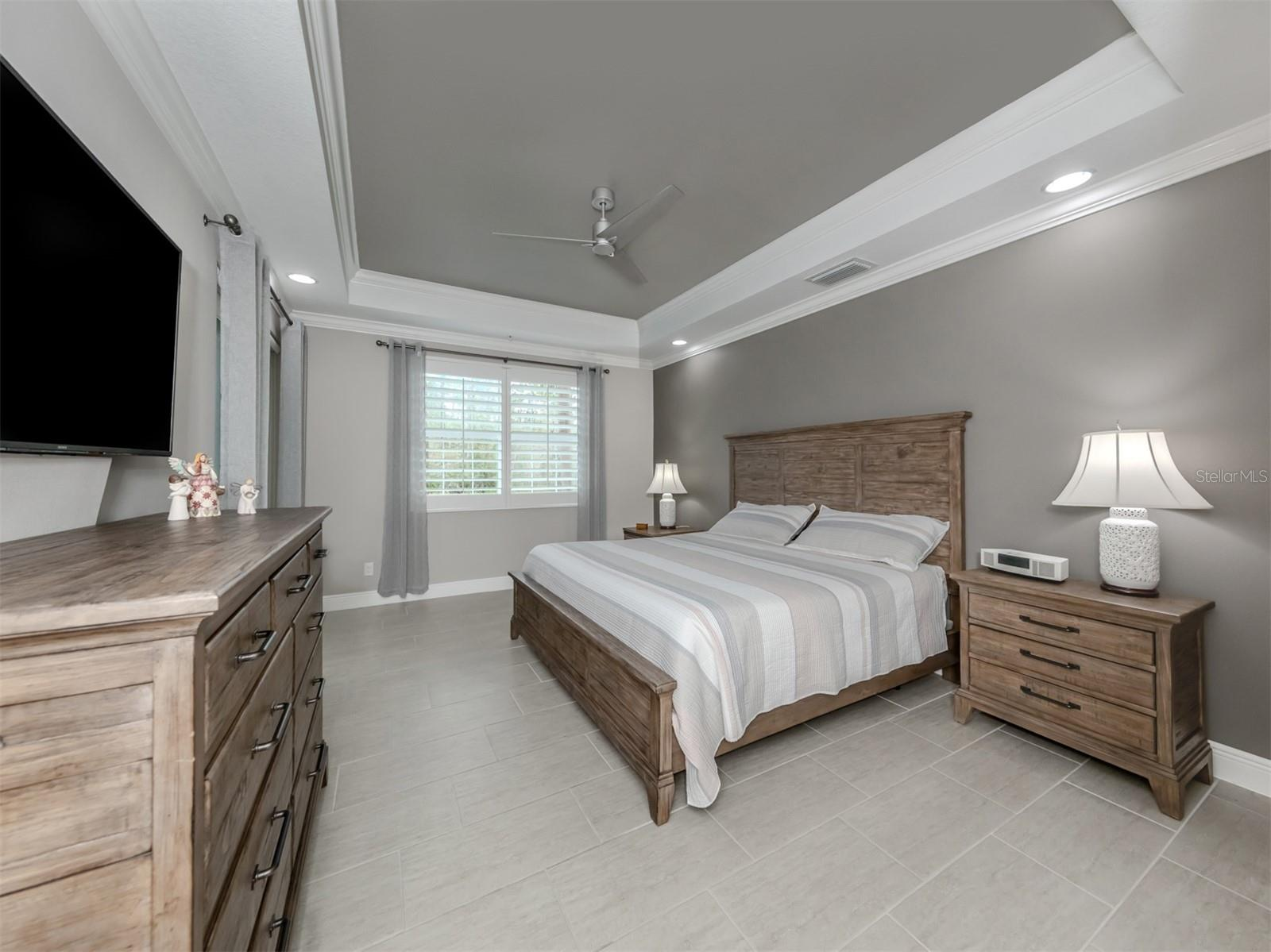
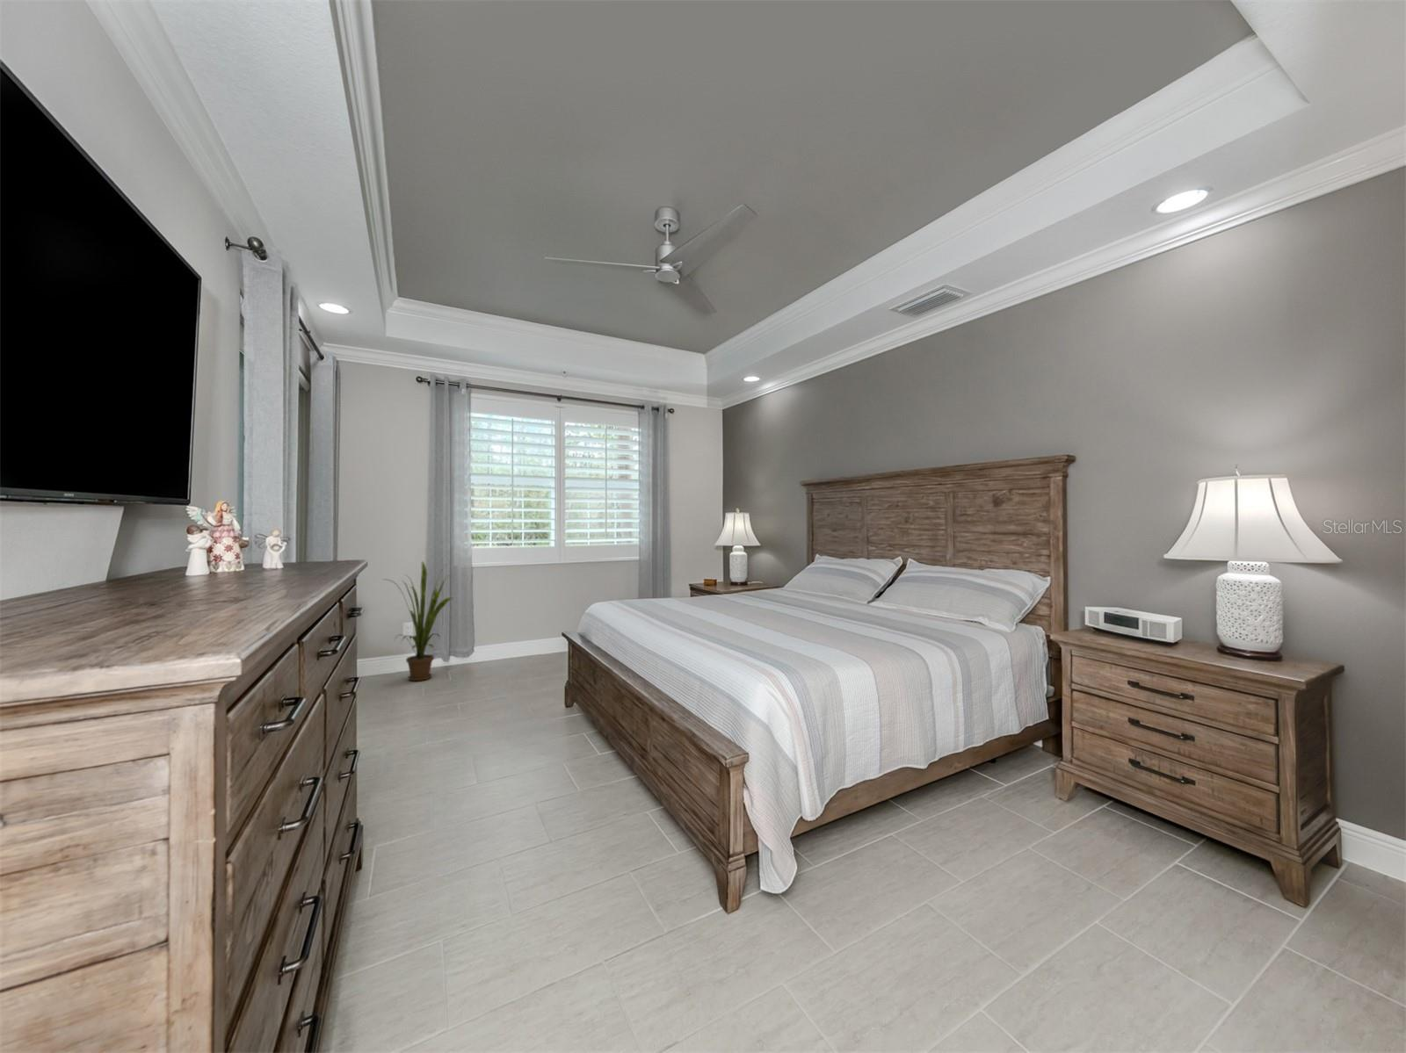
+ house plant (417, 619)
